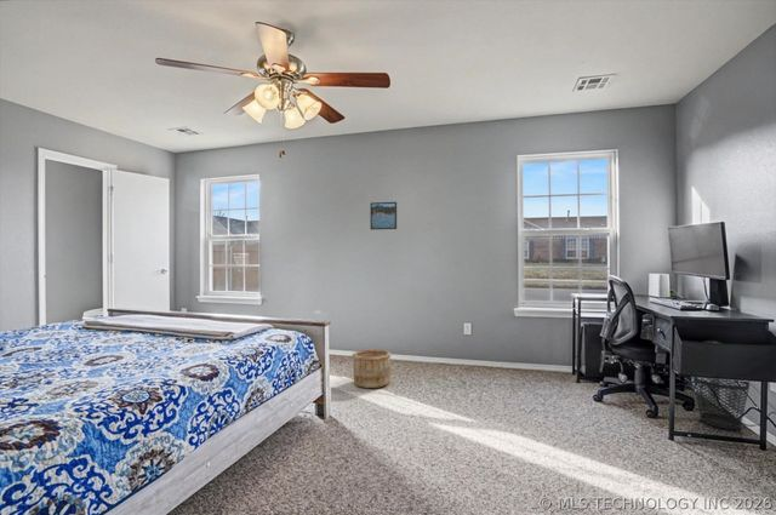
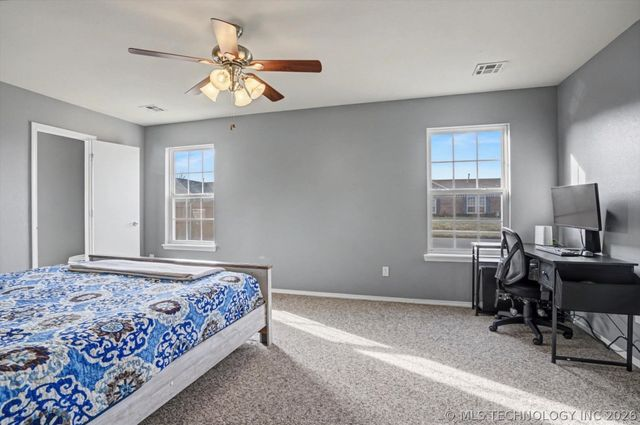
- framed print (383, 216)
- wooden bucket (371, 367)
- wastebasket (719, 401)
